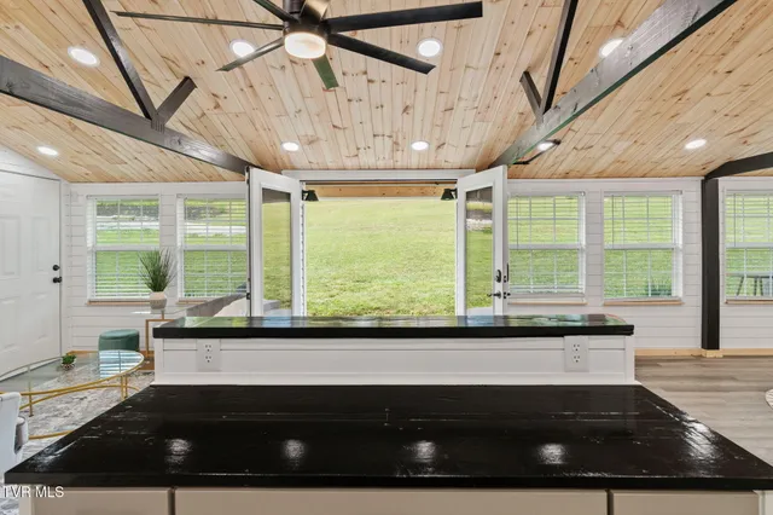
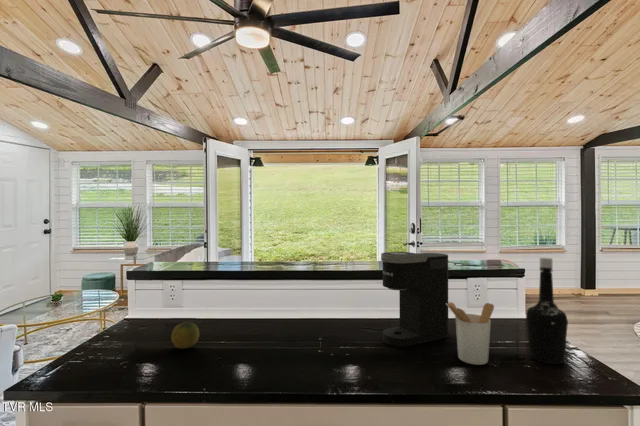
+ utensil holder (467, 330)
+ coffee maker (415, 295)
+ fruit (185, 335)
+ bottle (546, 308)
